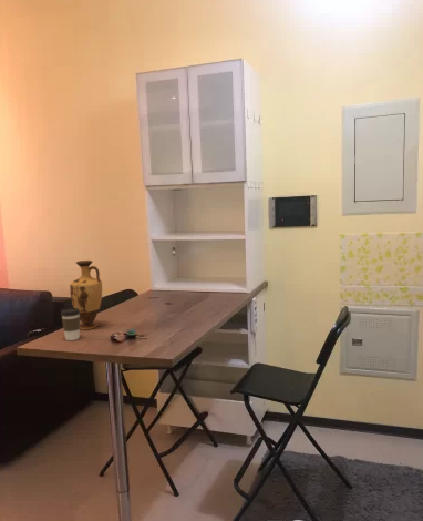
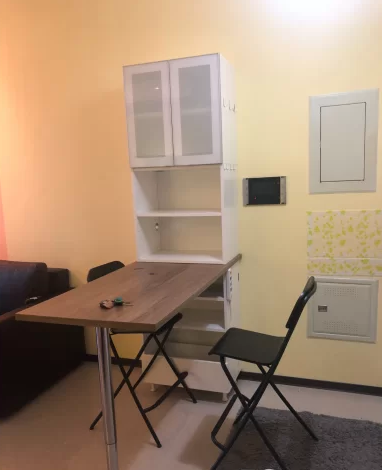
- coffee cup (71, 324)
- vase (86, 294)
